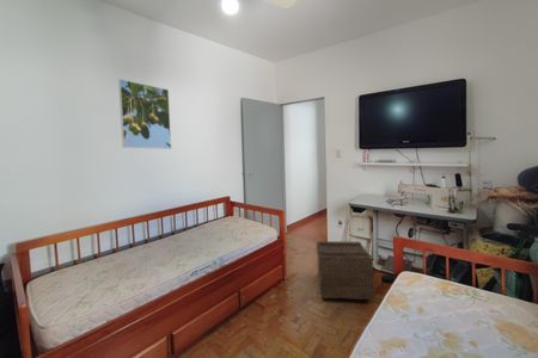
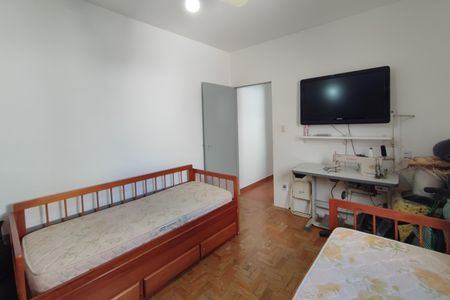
- wooden crate (342, 267)
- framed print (146, 116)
